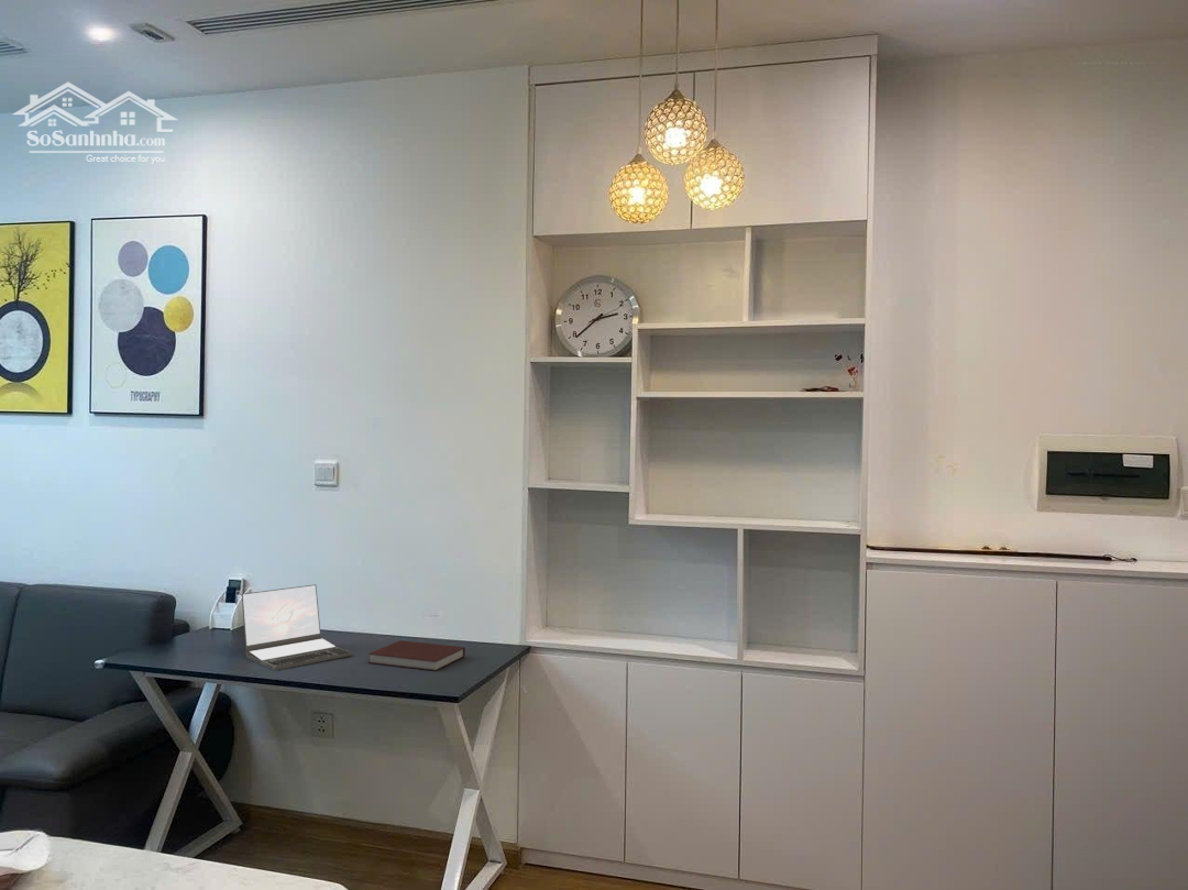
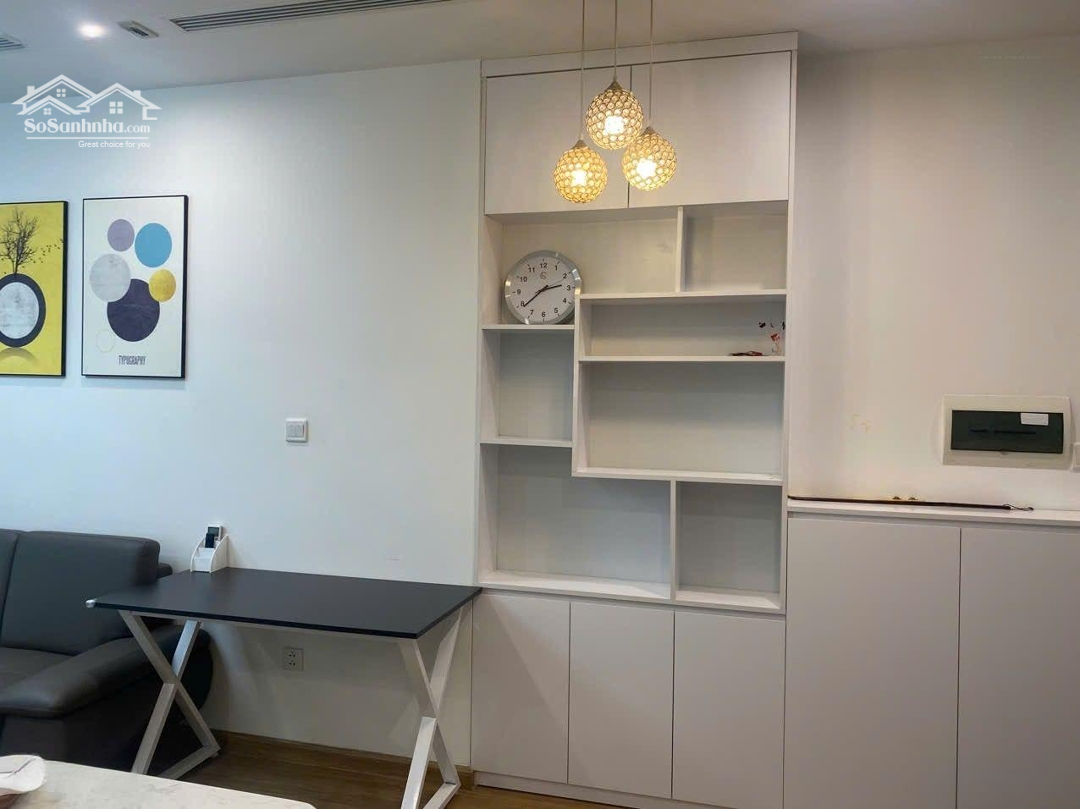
- notebook (417, 655)
- laptop (296, 624)
